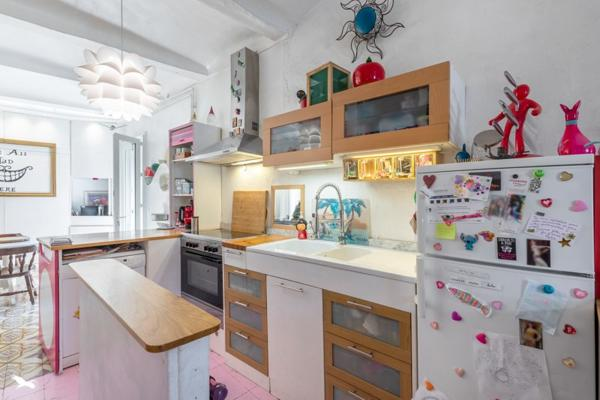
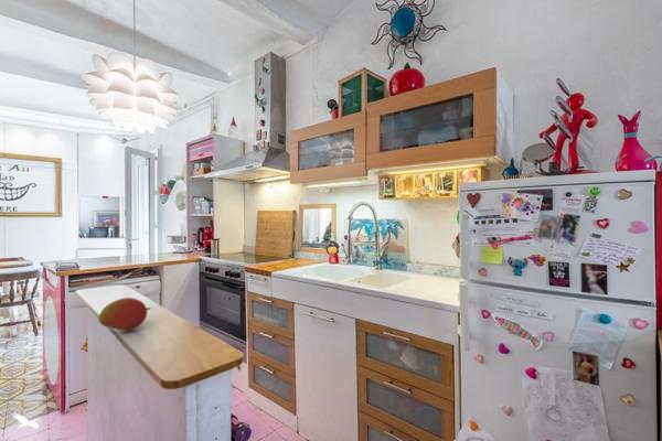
+ fruit (126, 314)
